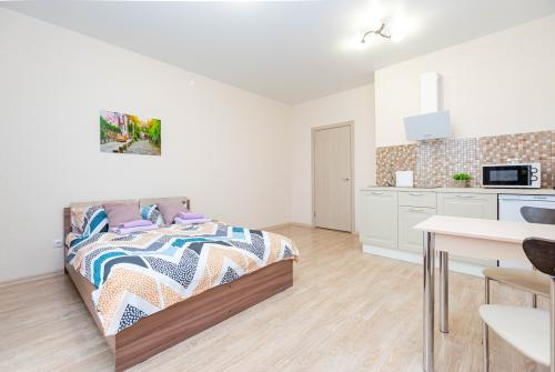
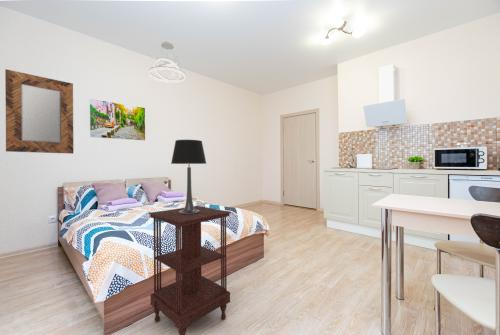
+ home mirror (41, 114)
+ pendant light (168, 61)
+ table lamp (189, 176)
+ side table (190, 265)
